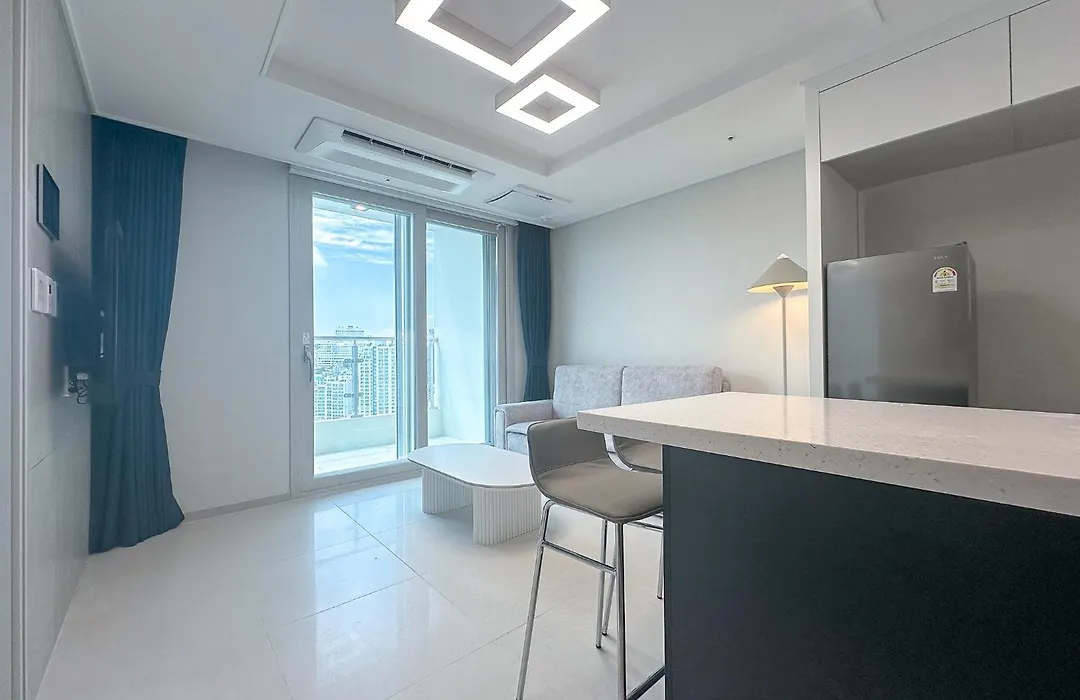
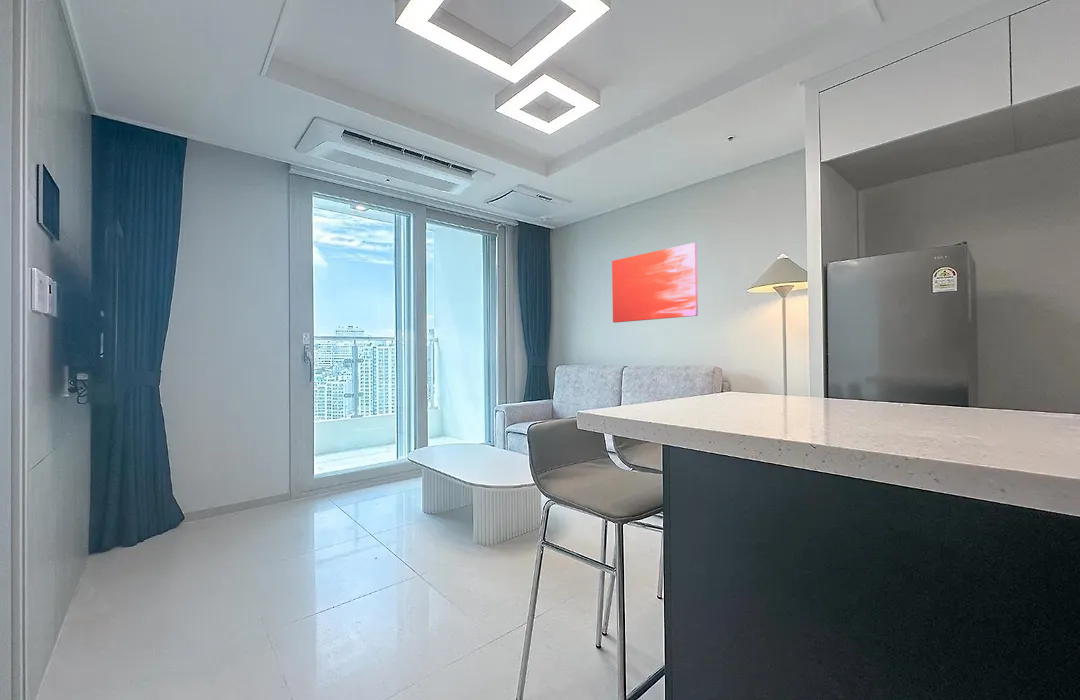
+ wall art (651, 286)
